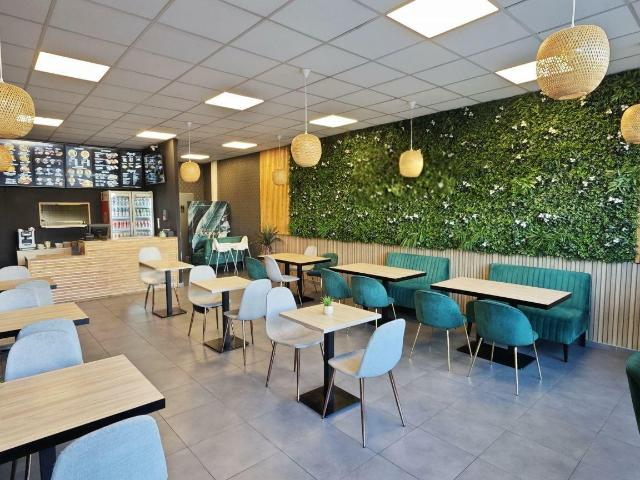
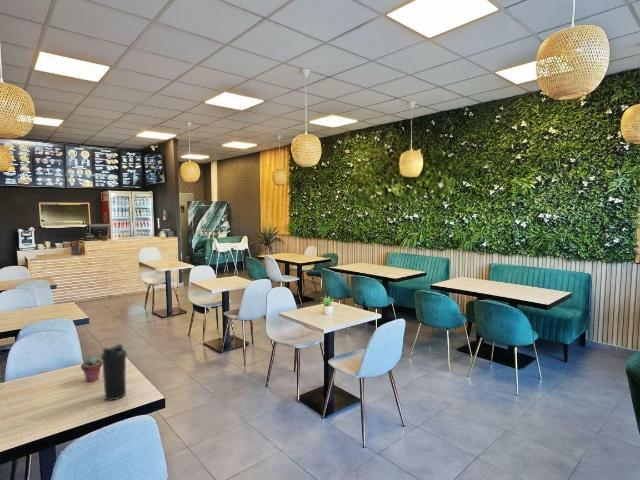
+ potted succulent (91, 367)
+ water bottle (114, 371)
